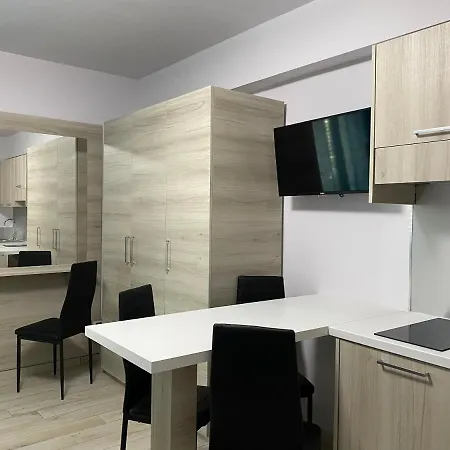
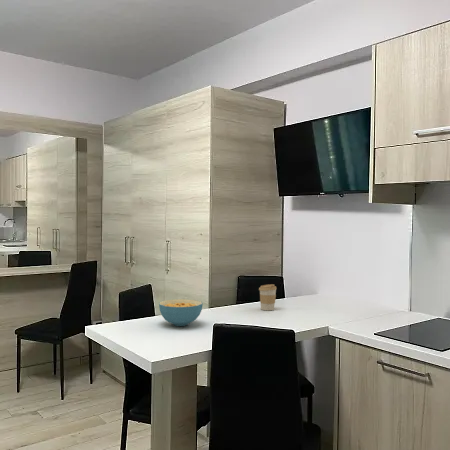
+ cereal bowl (180, 313)
+ coffee cup (267, 296)
